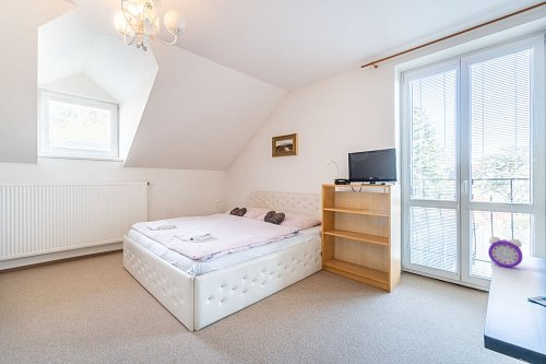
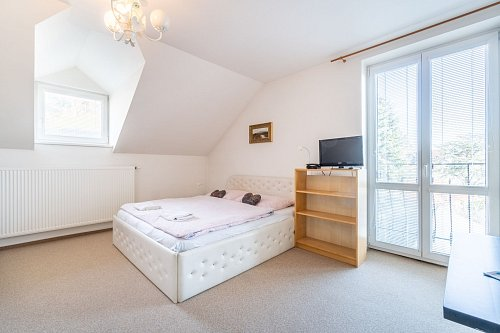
- alarm clock (505, 251)
